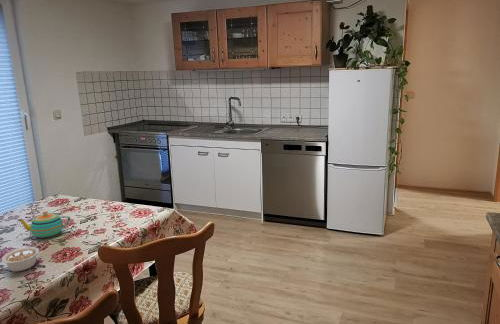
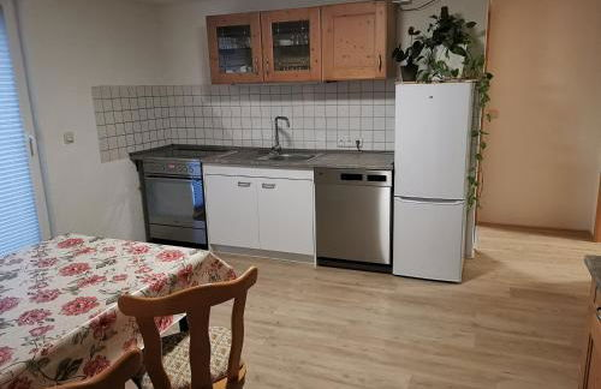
- teapot (44, 223)
- legume (22, 258)
